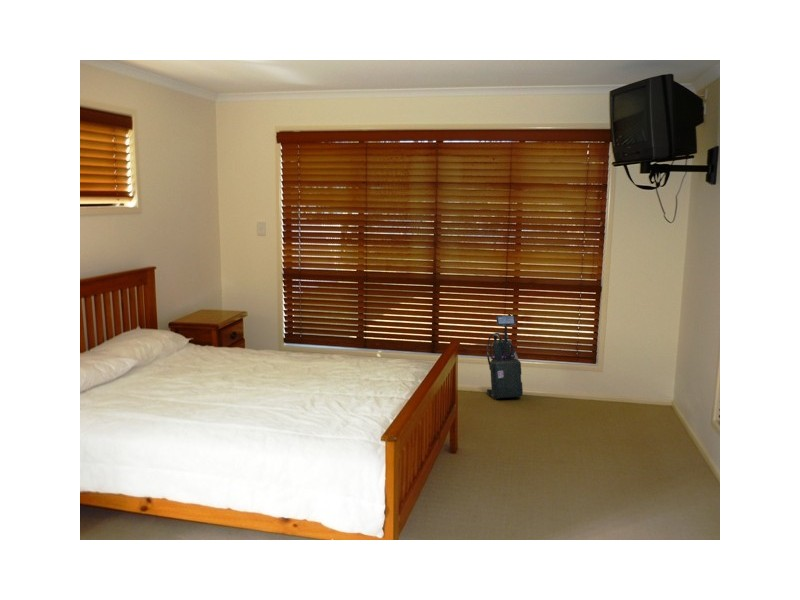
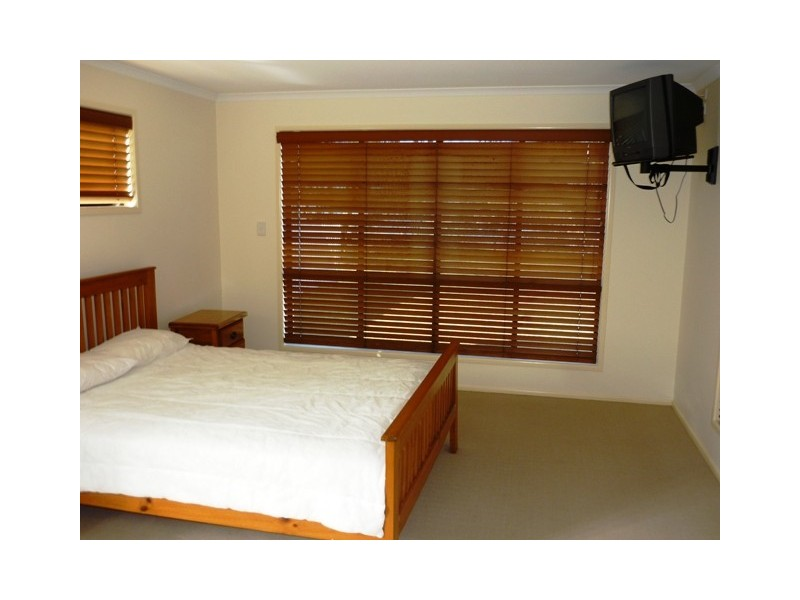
- vacuum cleaner (505, 354)
